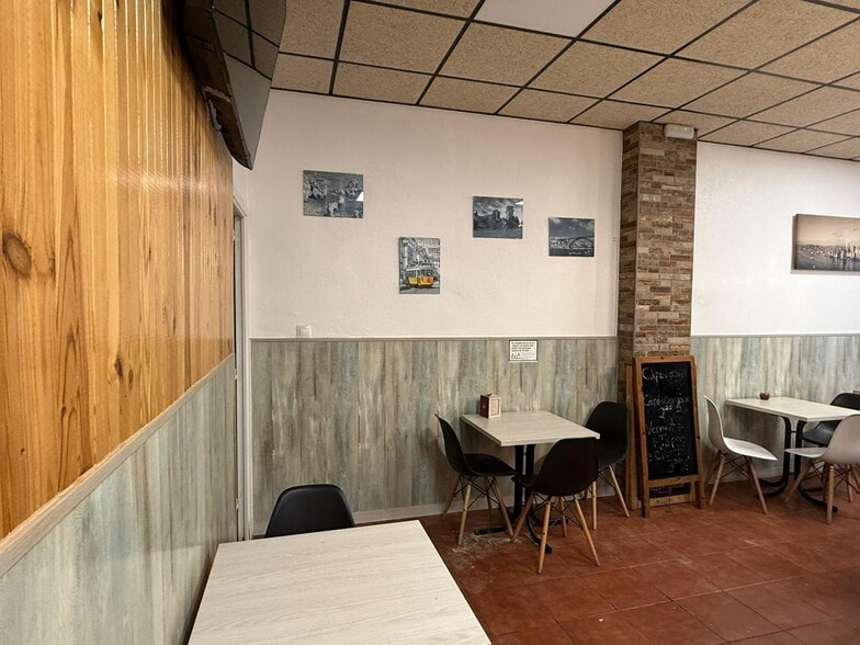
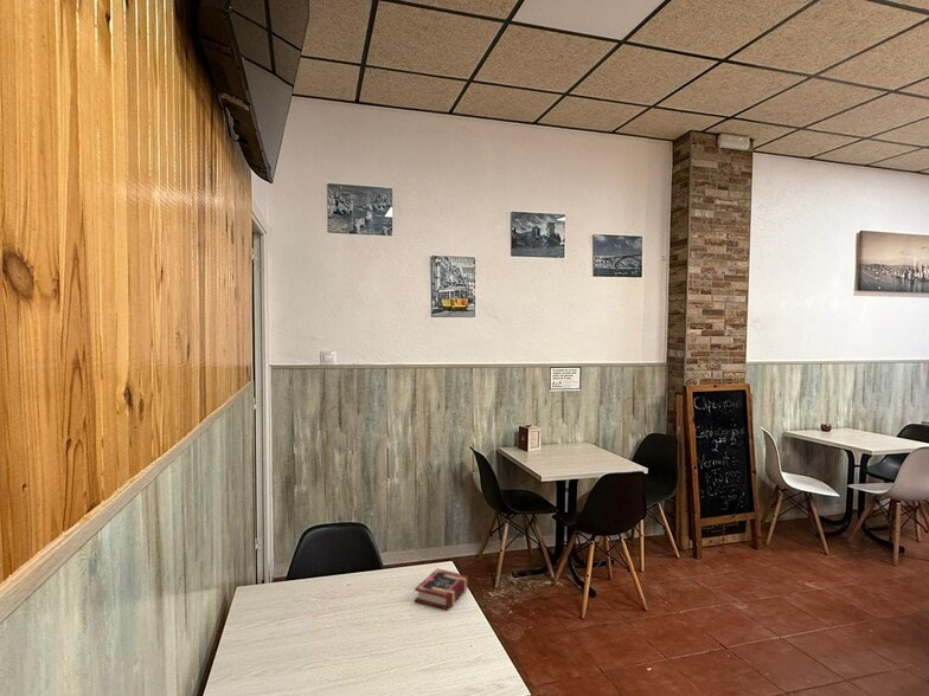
+ book (442, 587)
